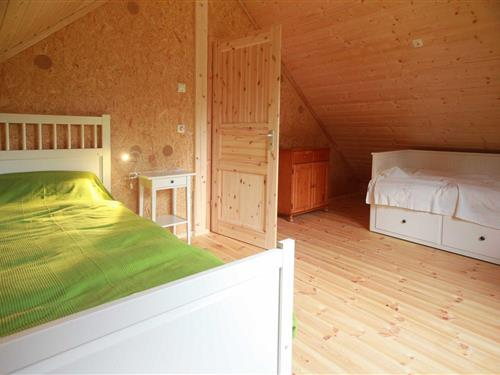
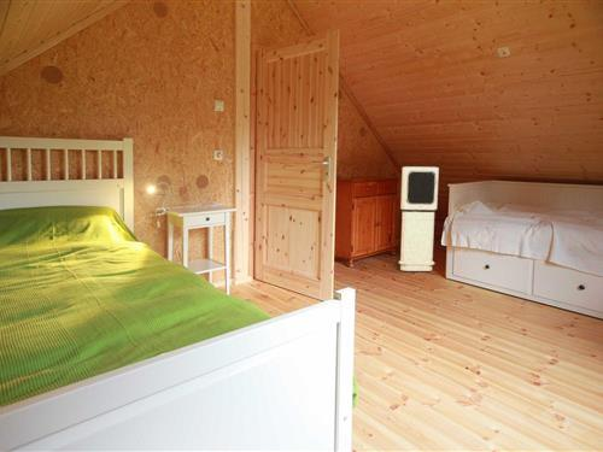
+ air purifier (415, 218)
